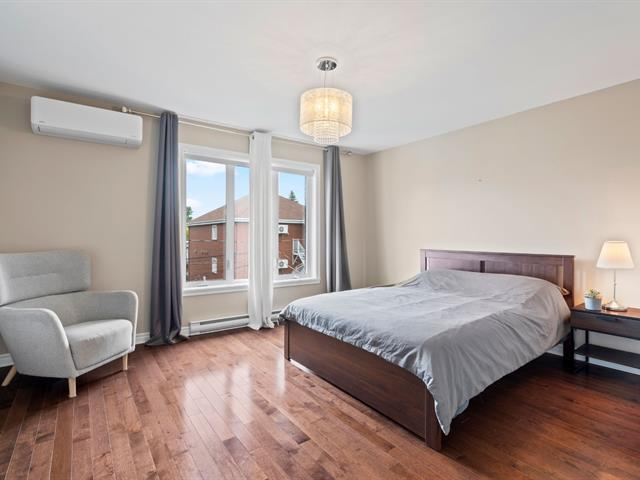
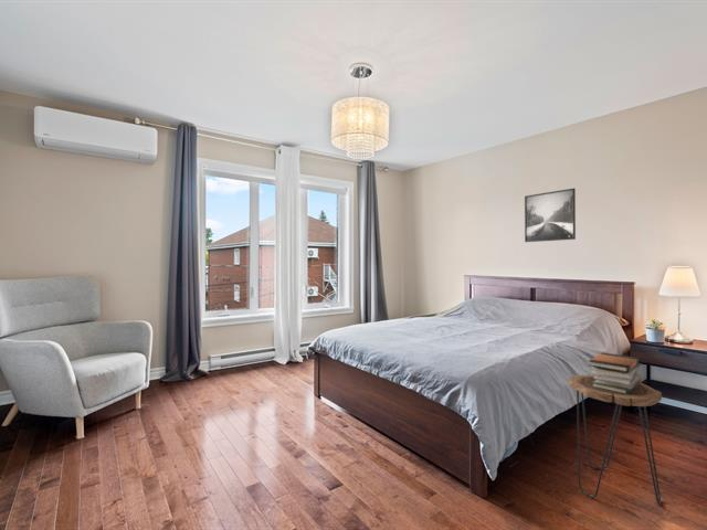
+ book stack (615, 371)
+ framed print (548, 216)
+ side table (613, 435)
